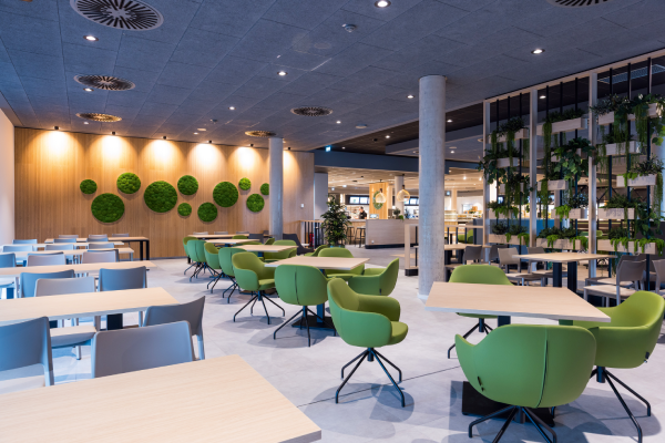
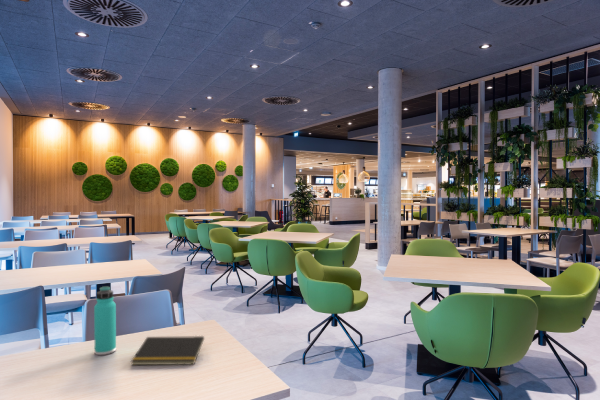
+ thermos bottle (105, 319)
+ notepad (169, 349)
